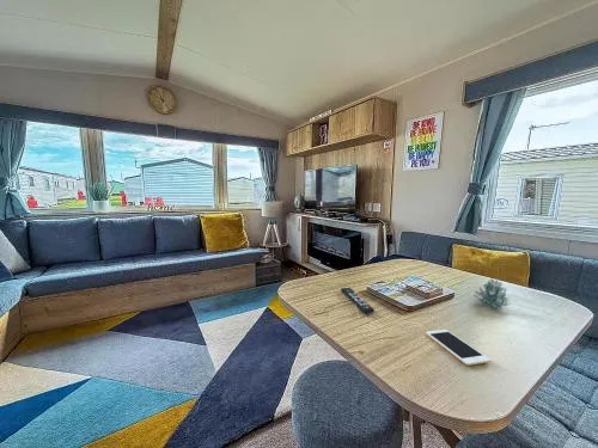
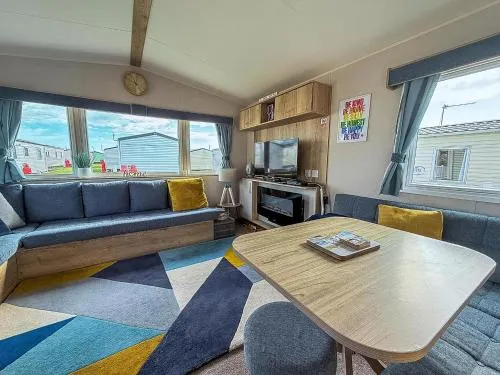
- succulent plant (494, 286)
- remote control (355, 299)
- cell phone (454, 345)
